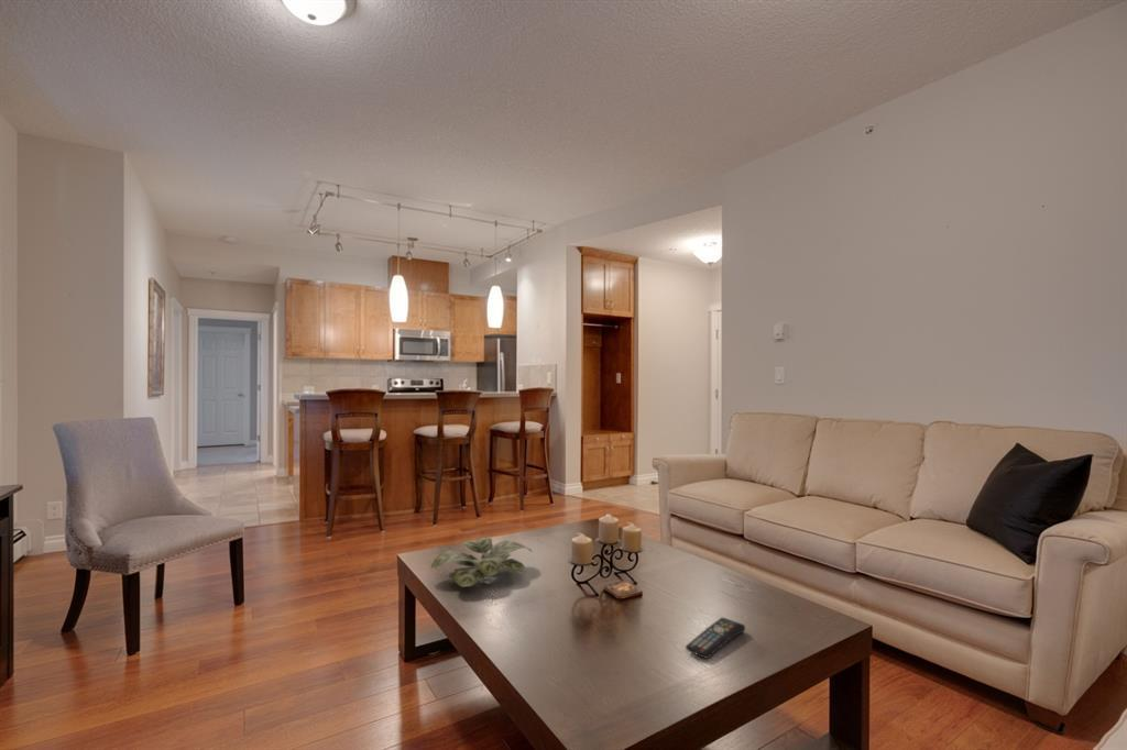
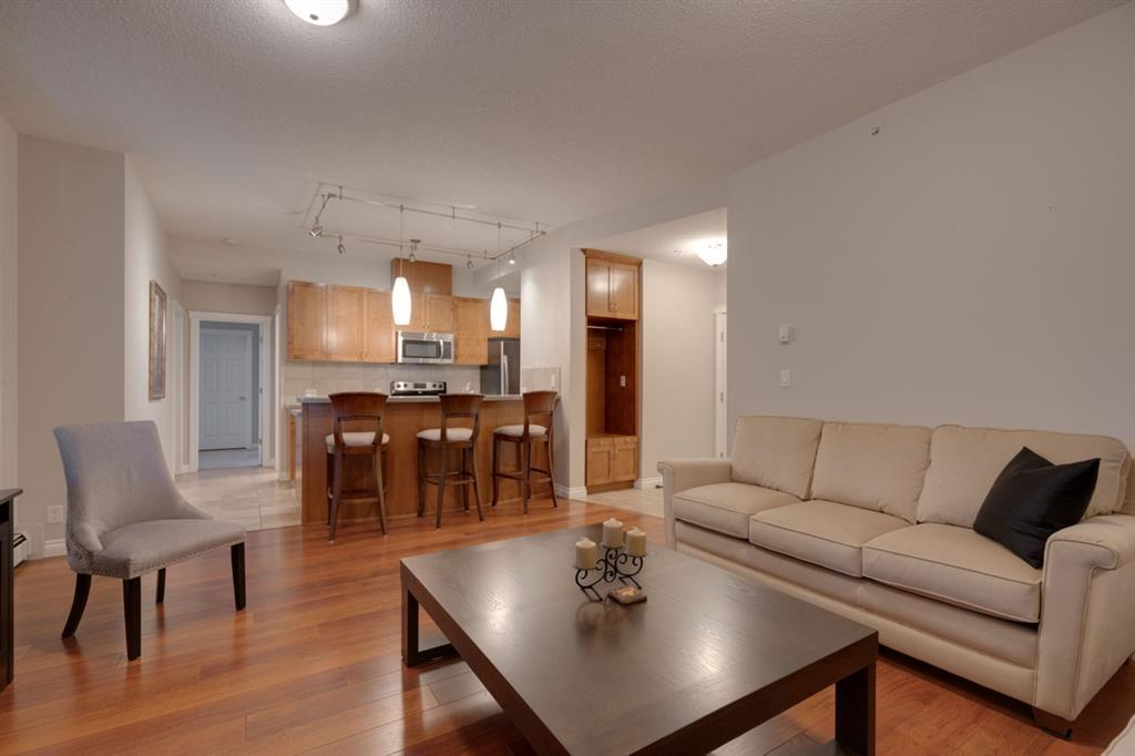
- plant (481, 563)
- remote control (716, 636)
